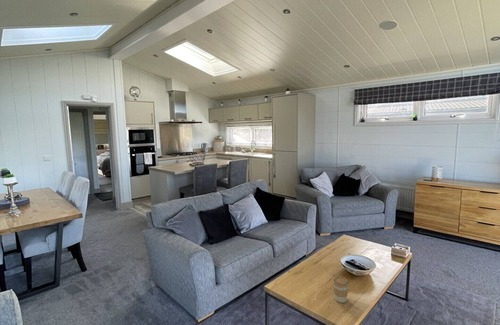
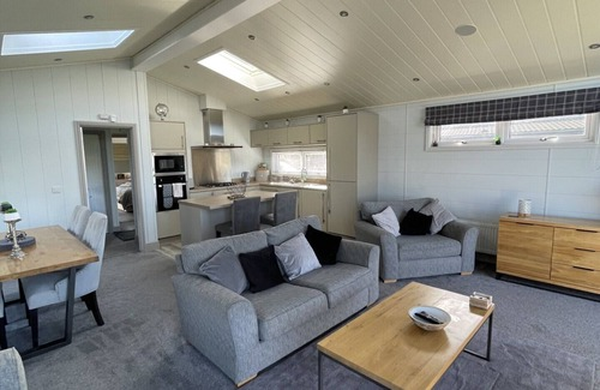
- coffee cup (340, 289)
